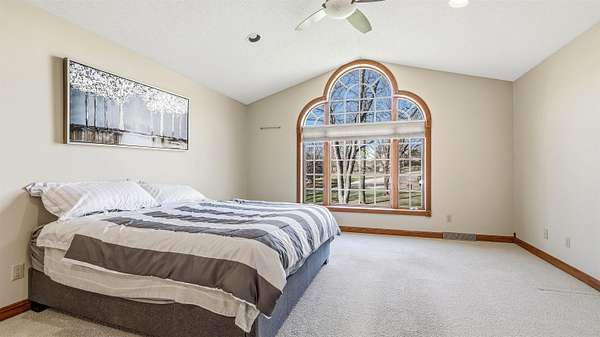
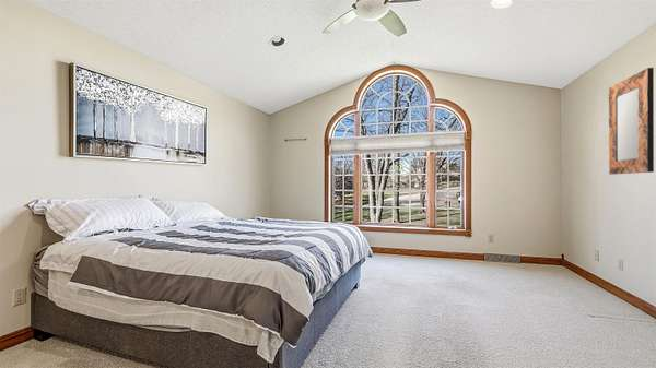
+ home mirror (629, 126)
